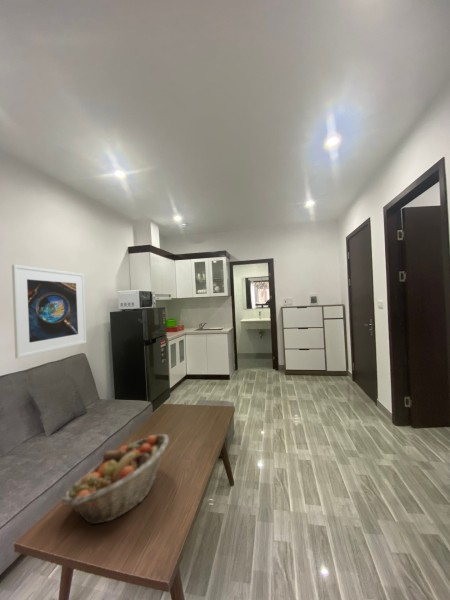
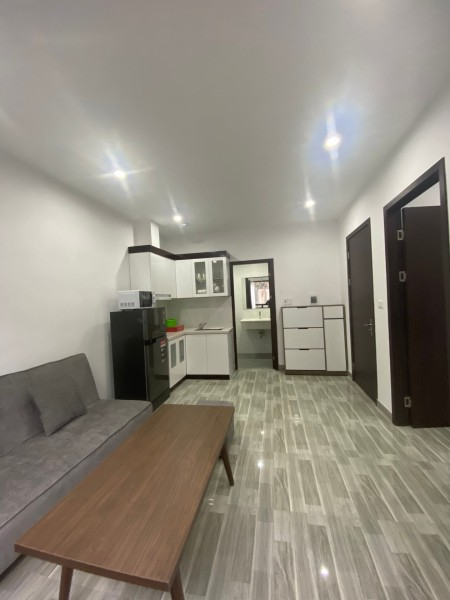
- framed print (54, 309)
- fruit basket (122, 471)
